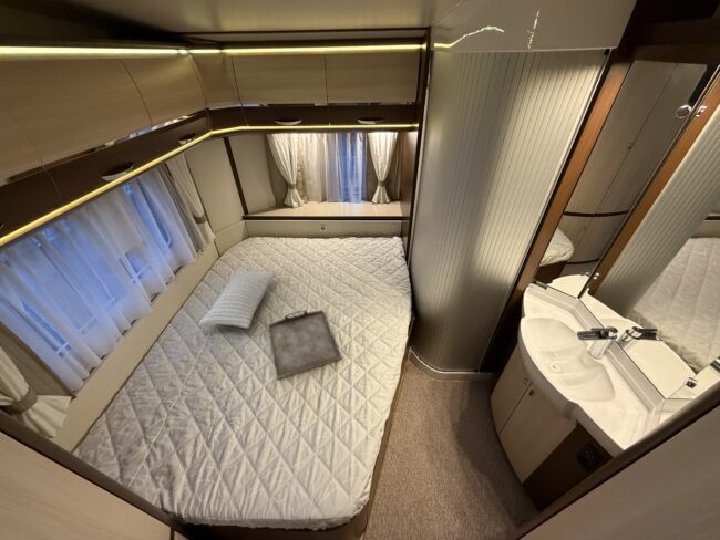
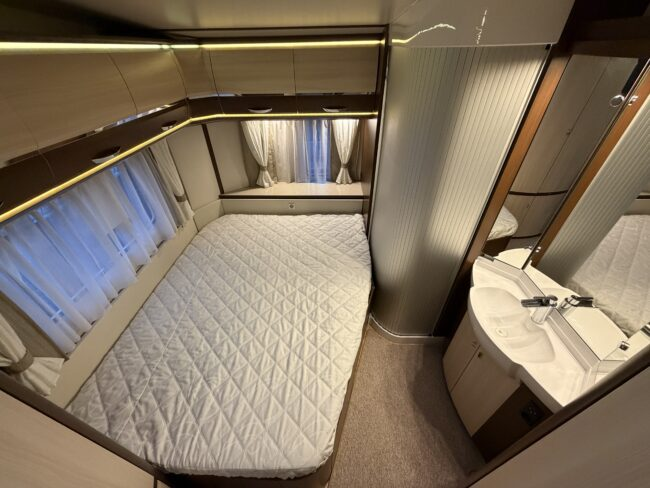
- pillow (241, 295)
- serving tray (301, 338)
